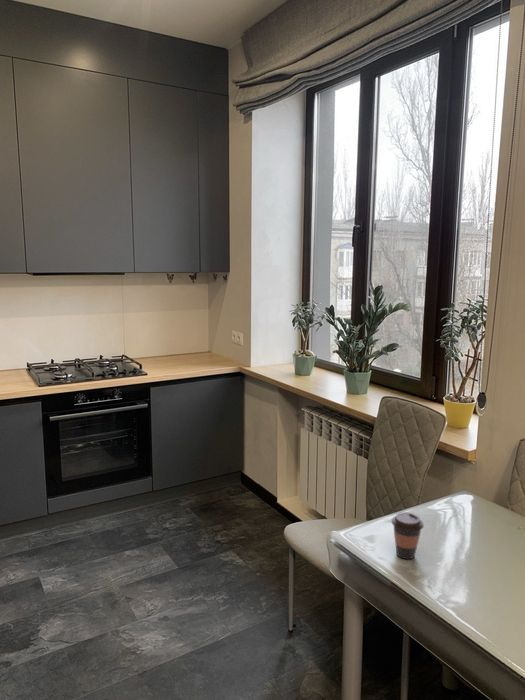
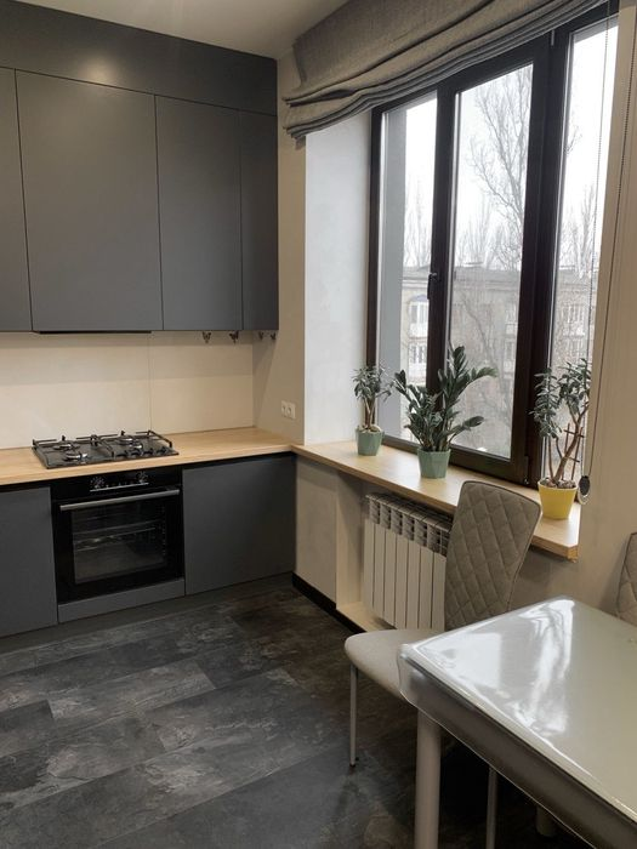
- coffee cup (406, 536)
